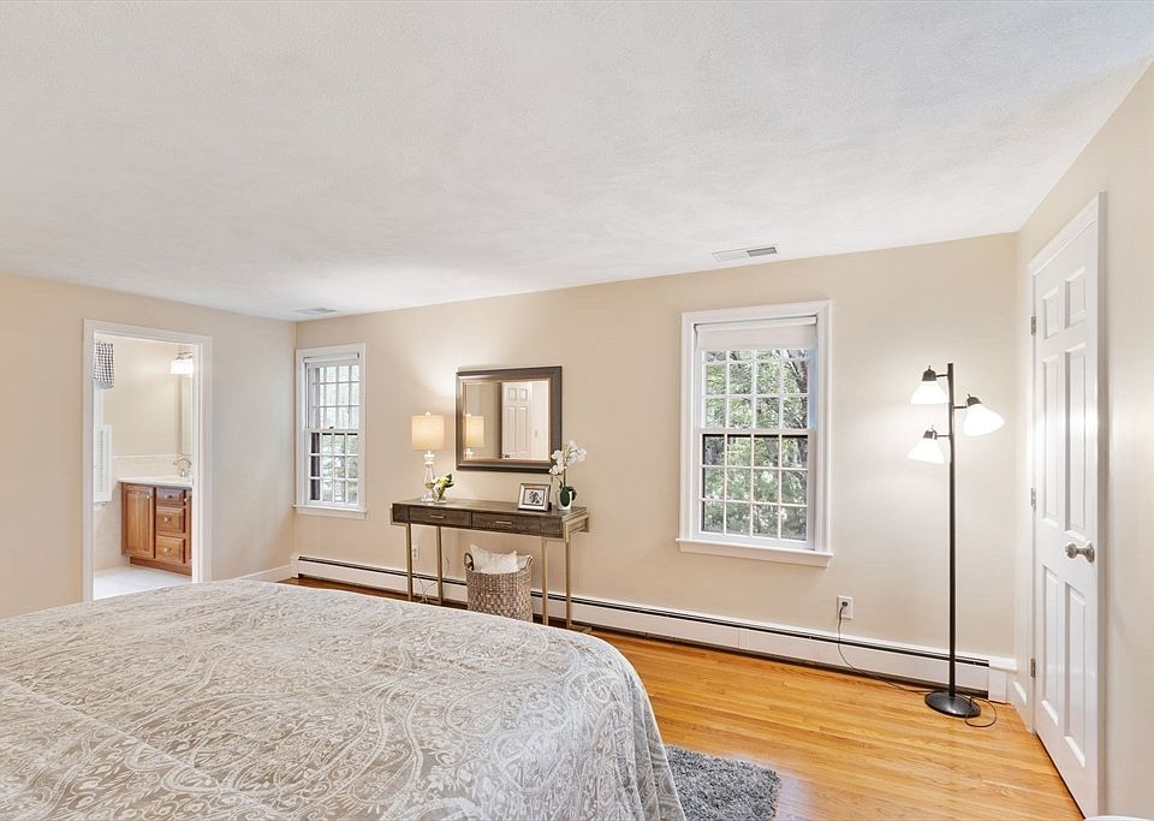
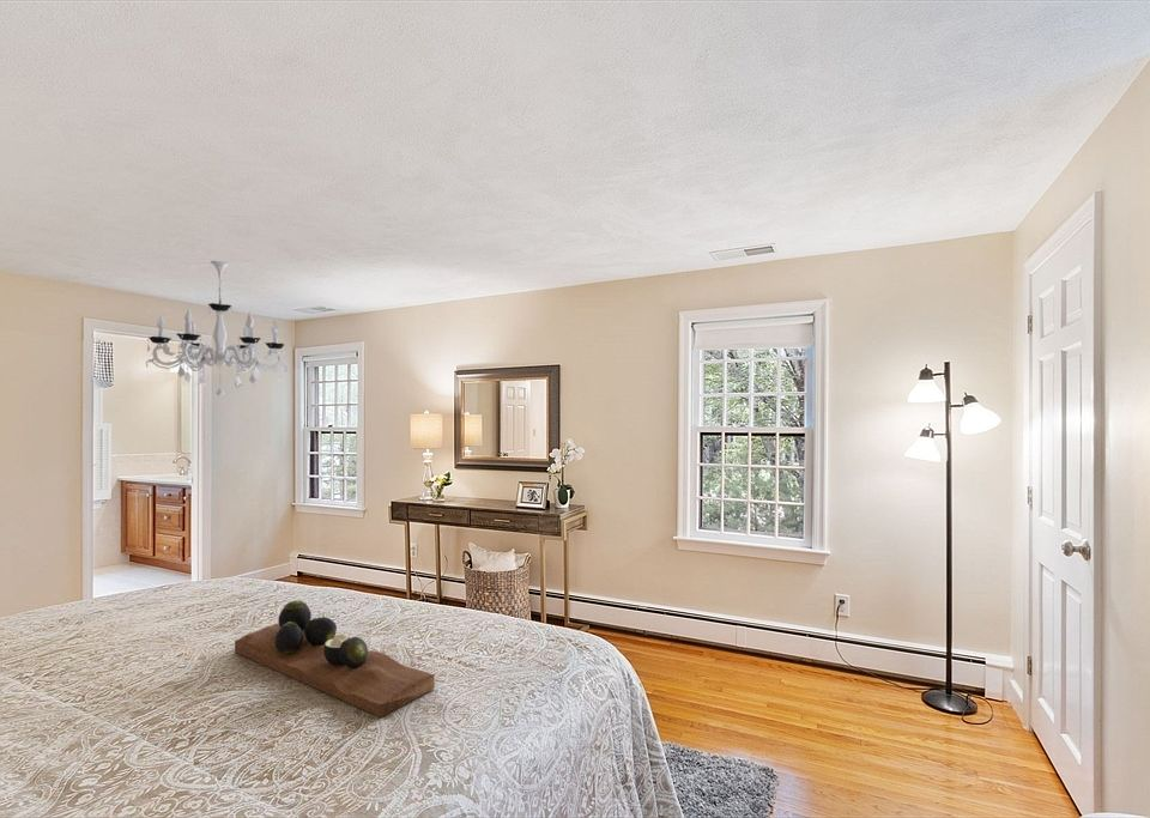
+ chandelier (219, 329)
+ decorative tray (327, 642)
